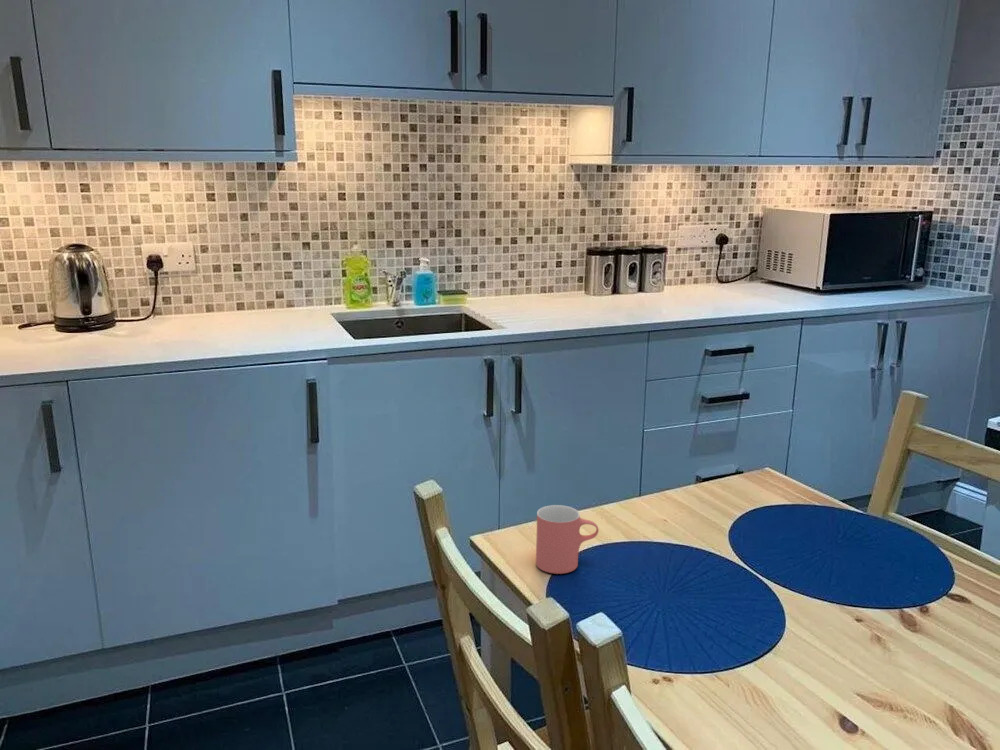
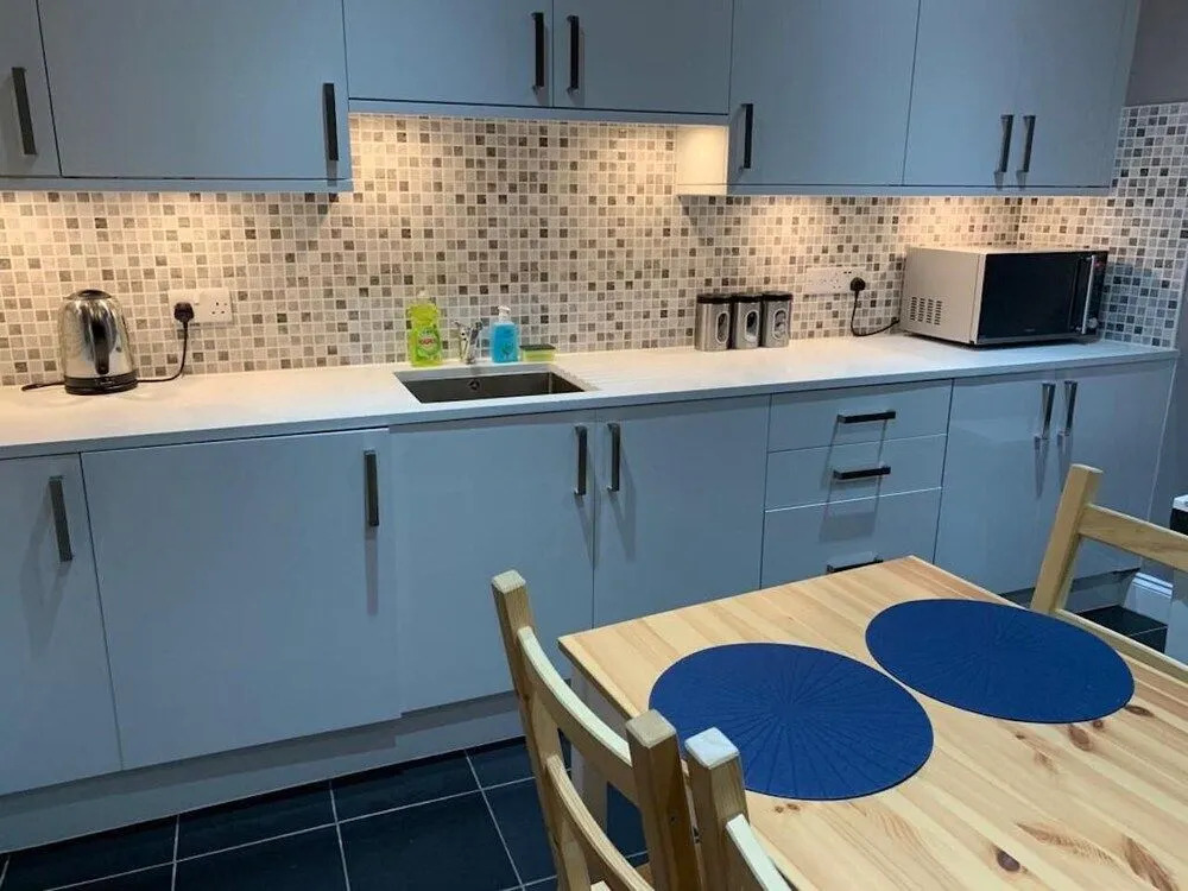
- cup (567, 538)
